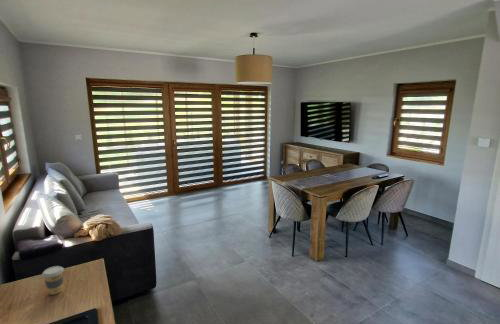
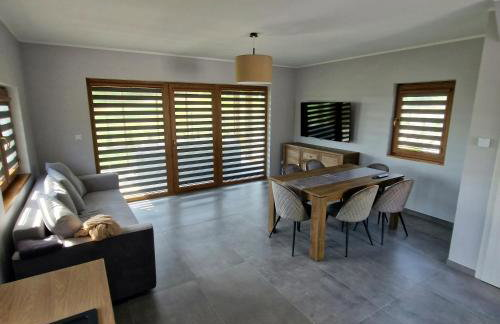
- coffee cup (54, 280)
